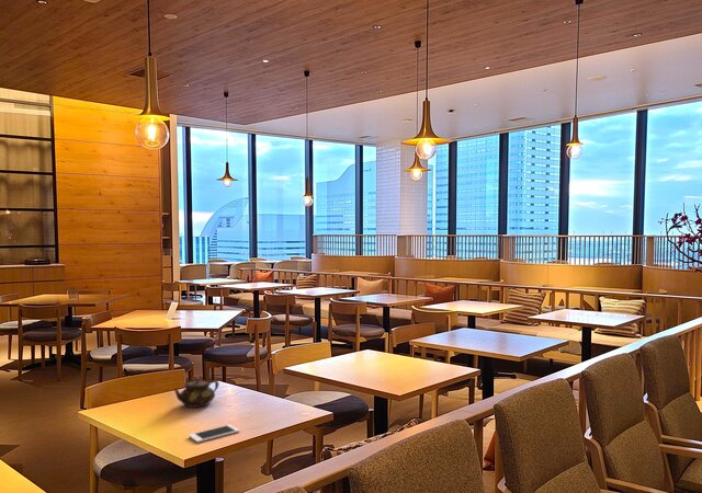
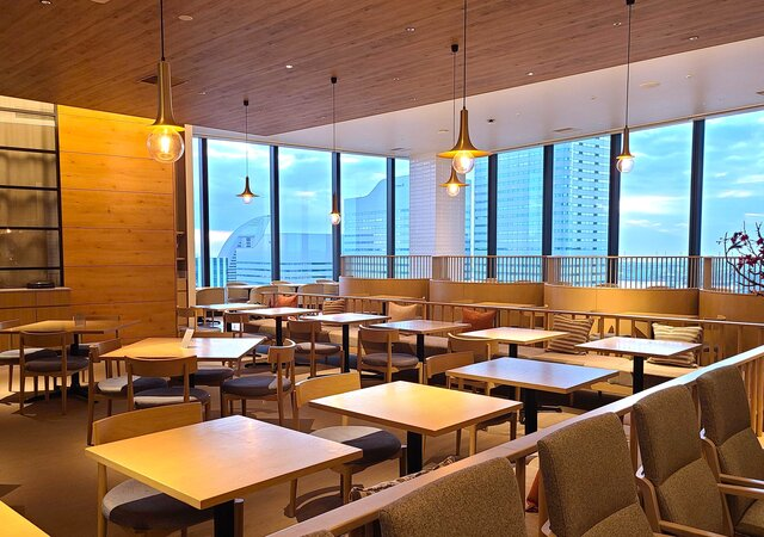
- cell phone (214, 433)
- teapot (196, 390)
